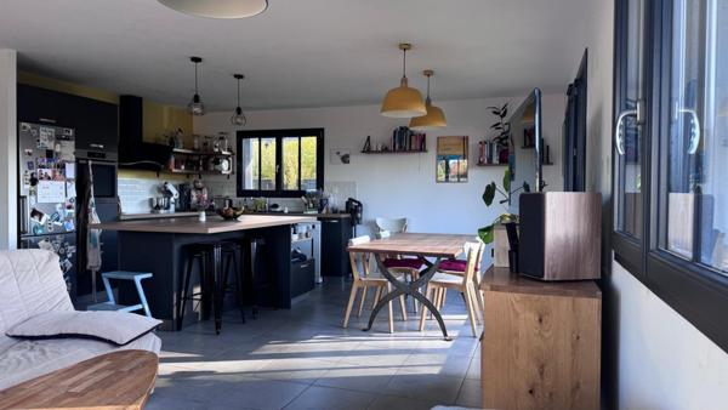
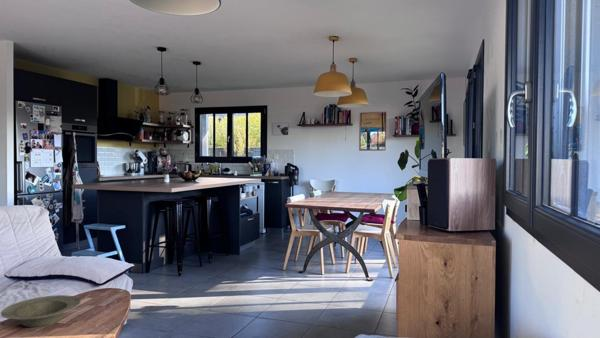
+ bowl (42, 313)
